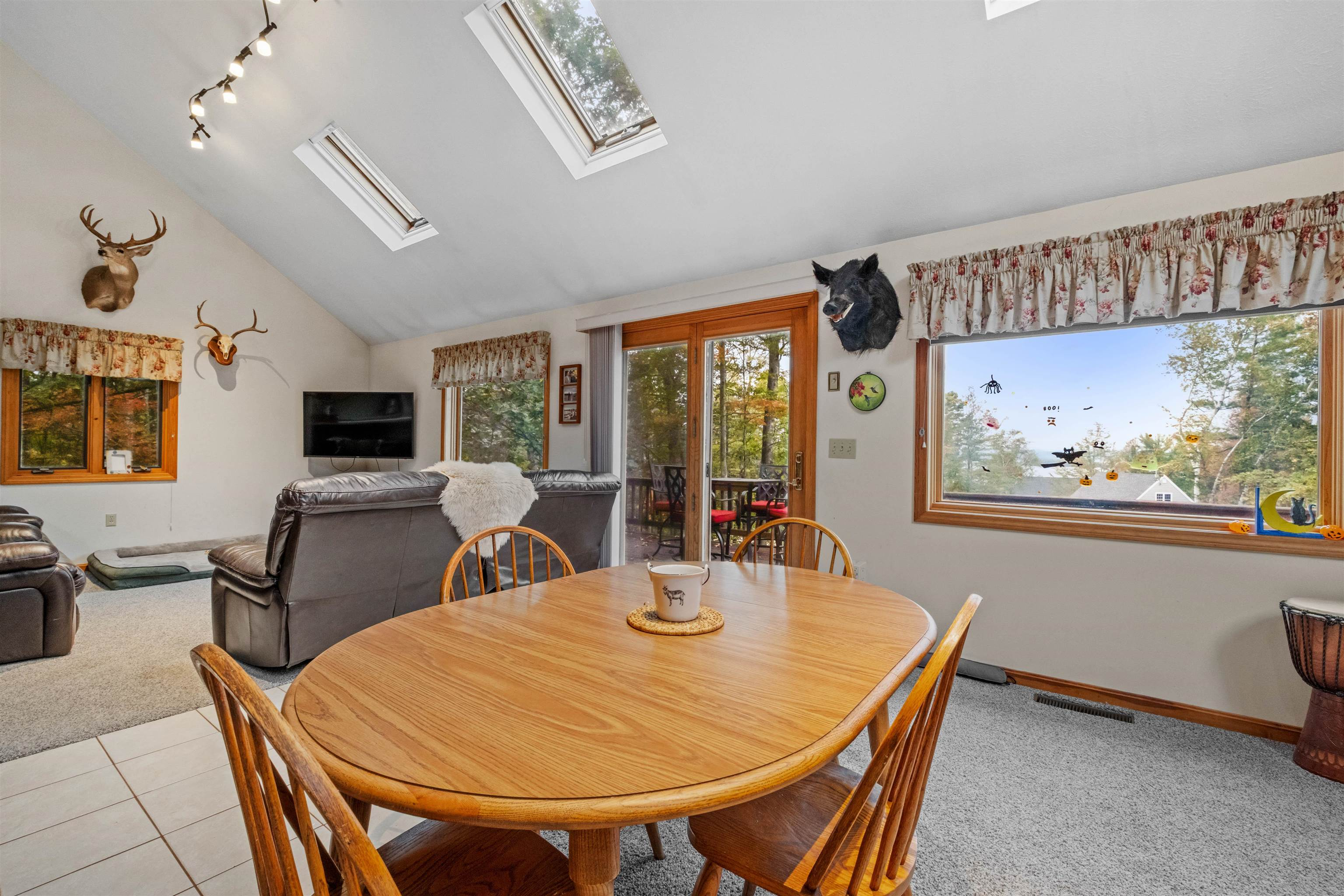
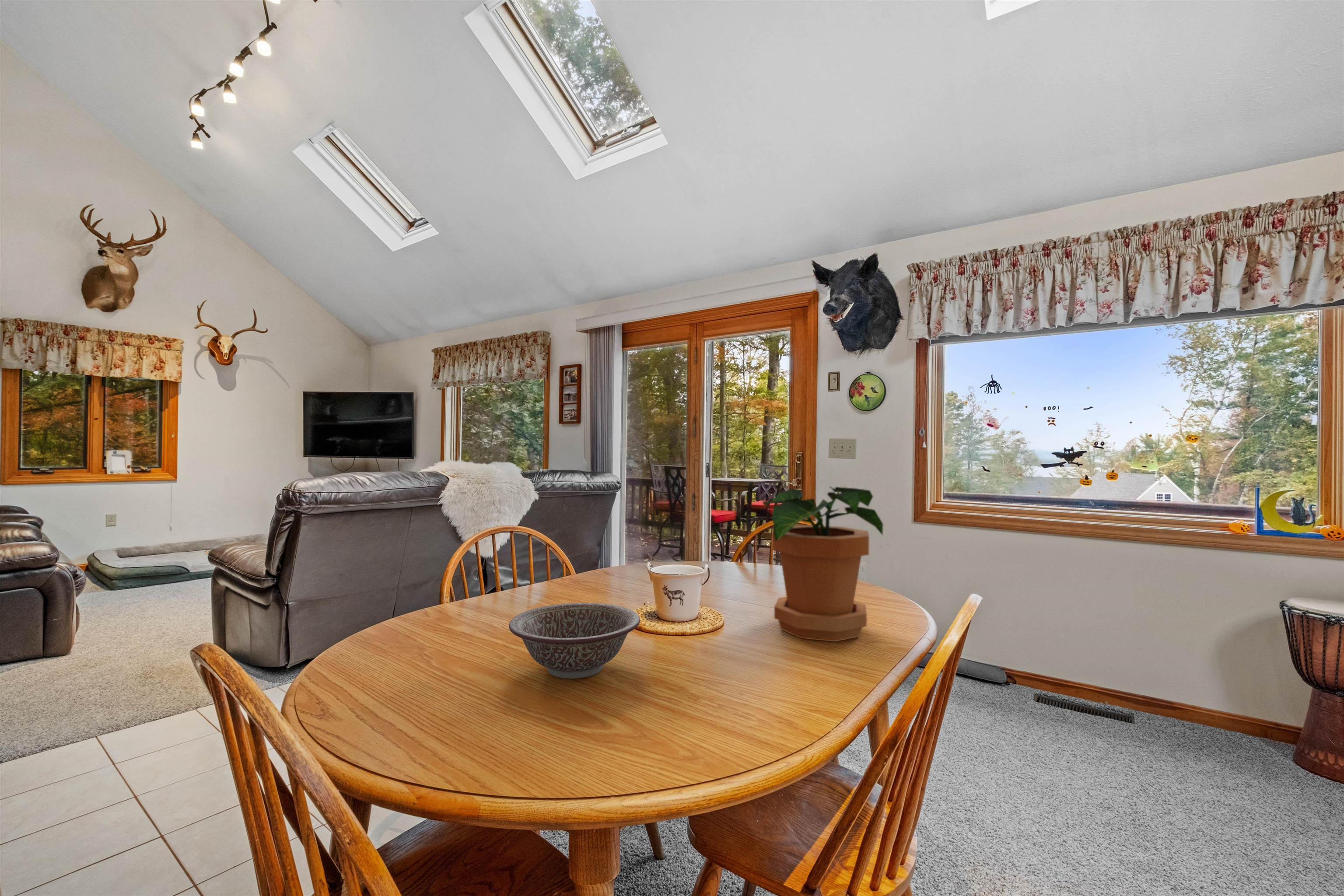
+ potted plant (807, 558)
+ decorative bowl (575, 644)
